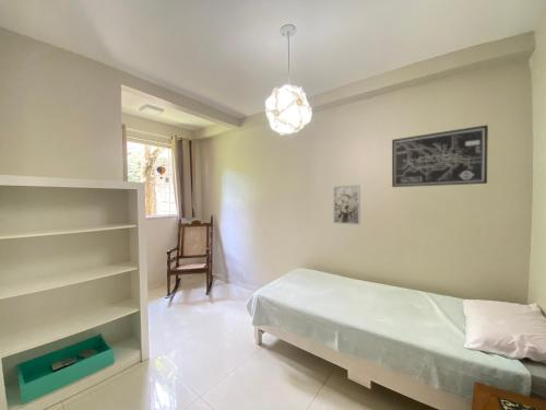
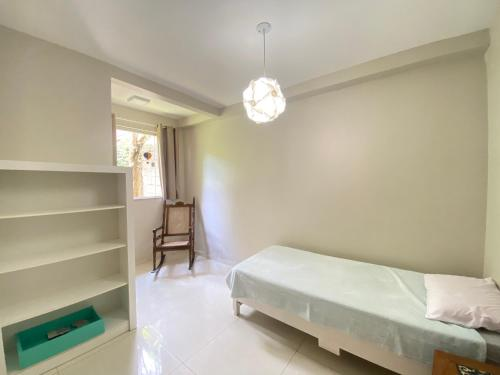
- wall art (346, 204)
- wall art (435, 160)
